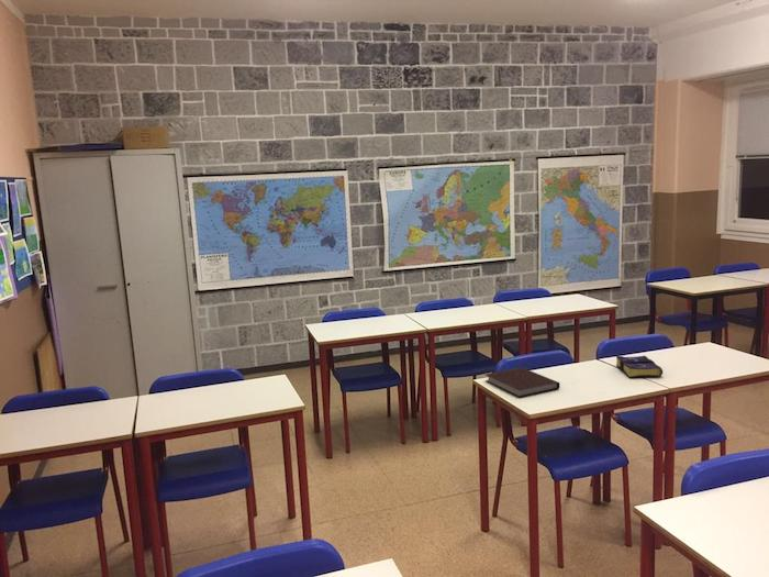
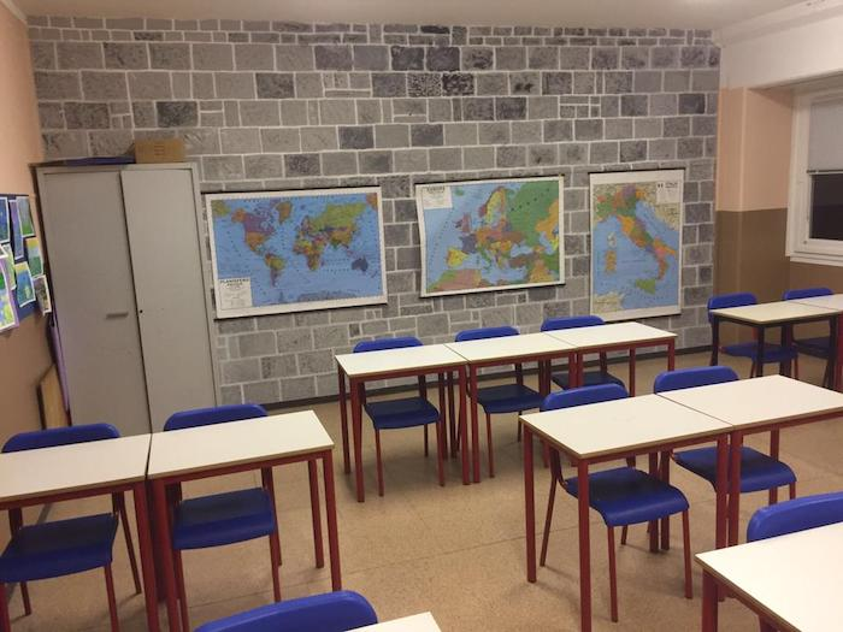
- notebook (521, 381)
- book (638, 366)
